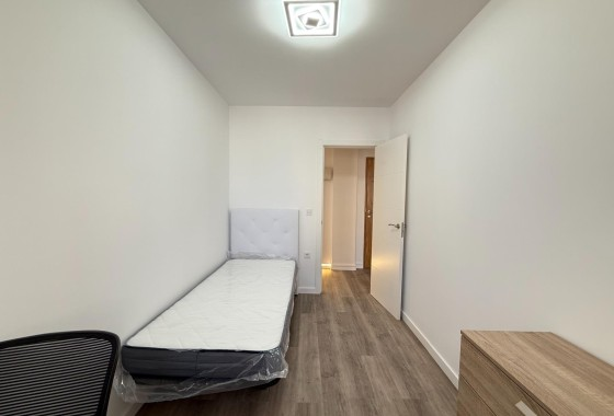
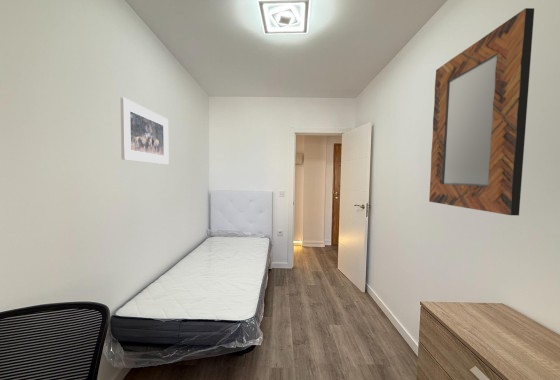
+ home mirror (468, 128)
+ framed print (148, 136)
